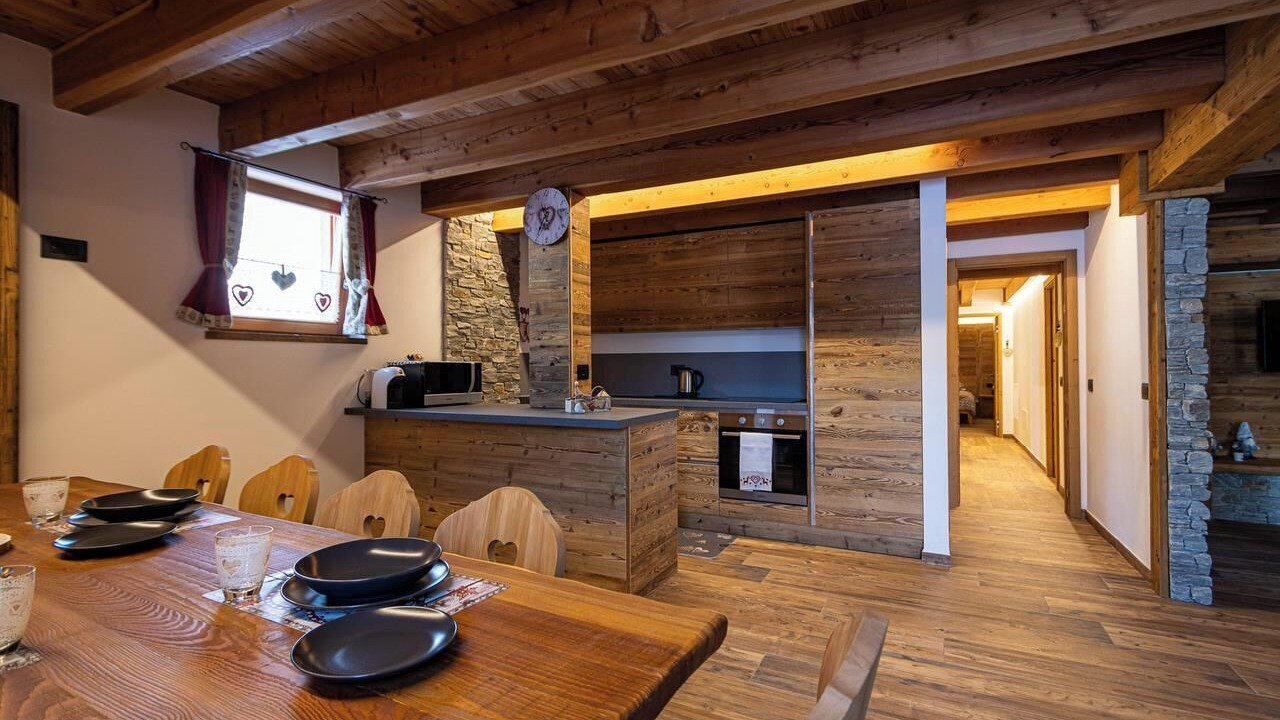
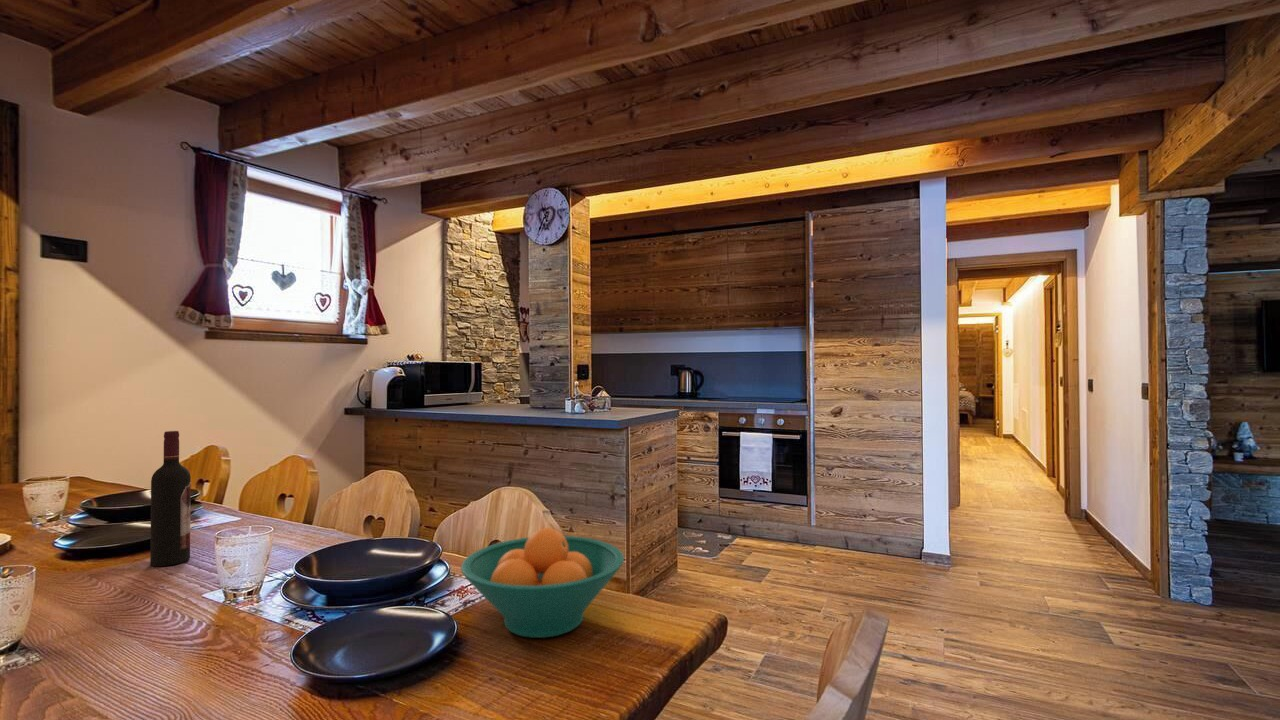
+ wine bottle (171, 496)
+ fruit bowl (544, 575)
